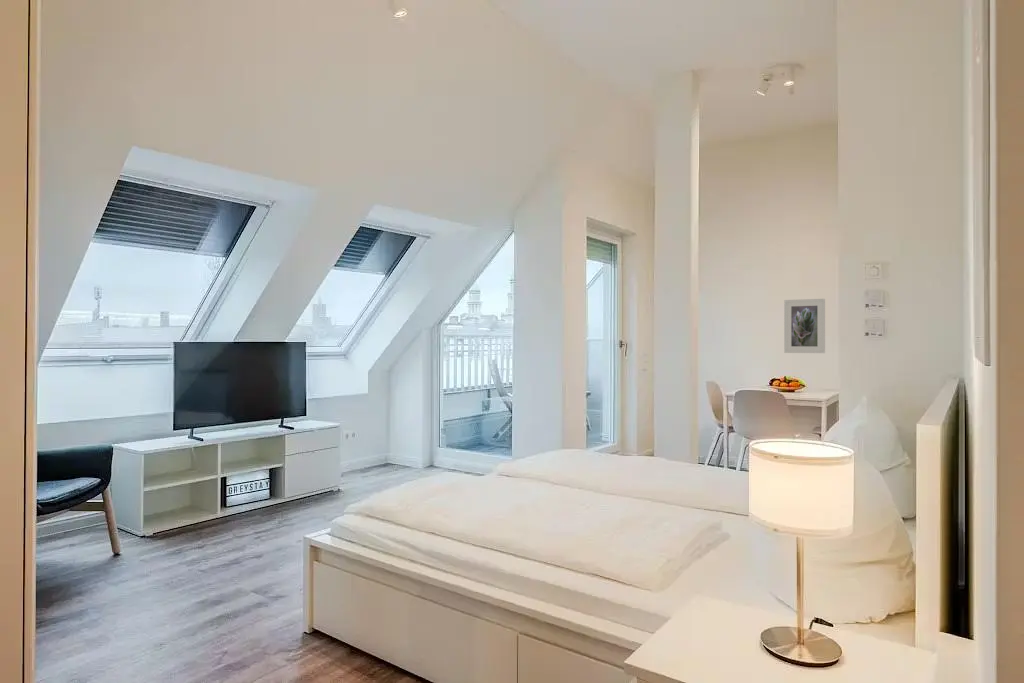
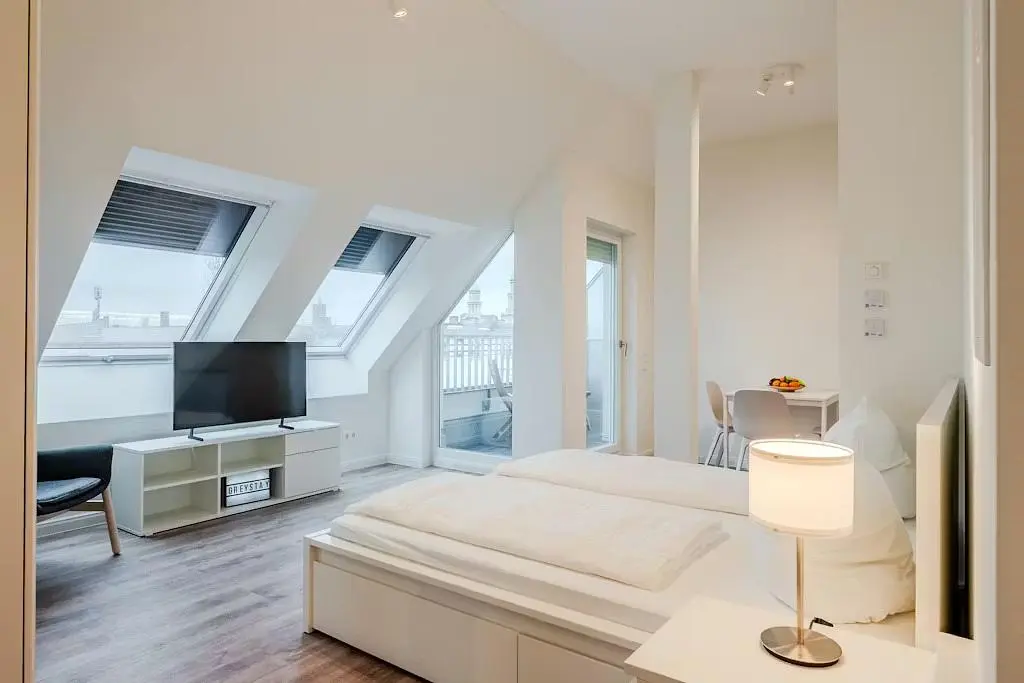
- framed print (804, 326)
